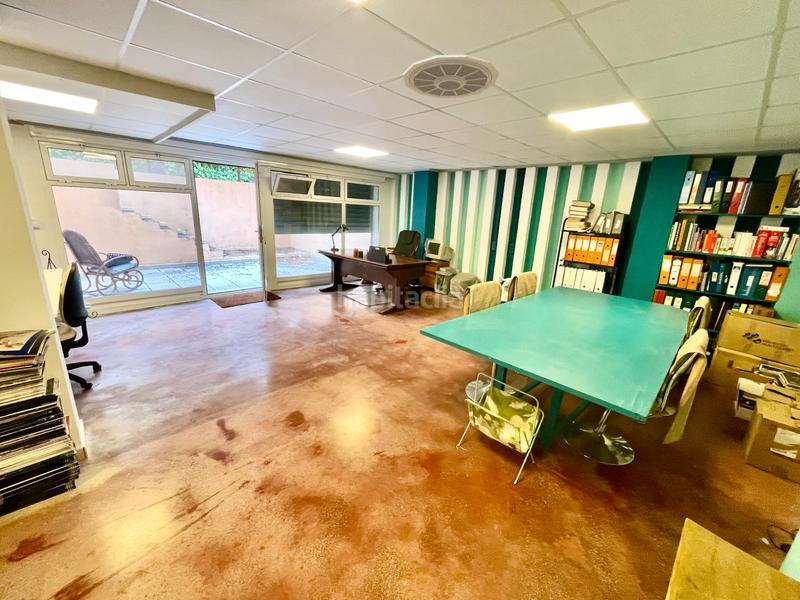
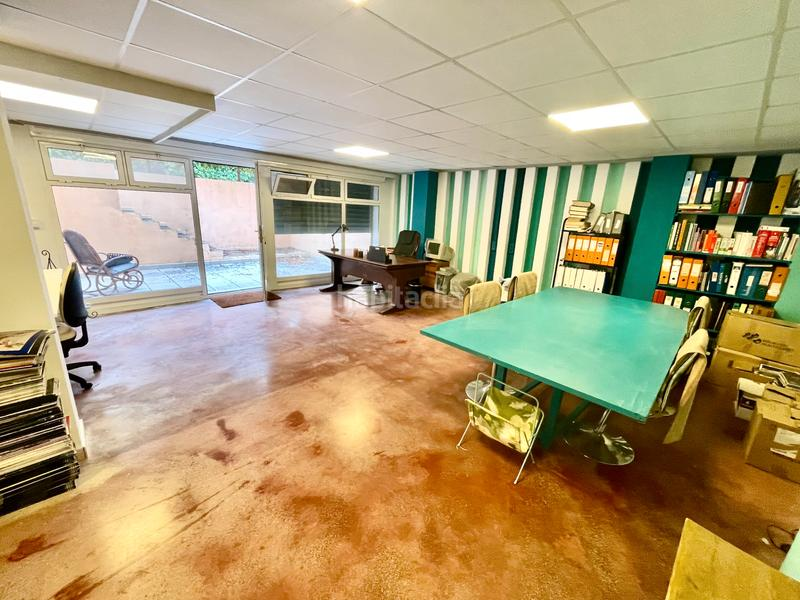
- ceiling vent (449, 81)
